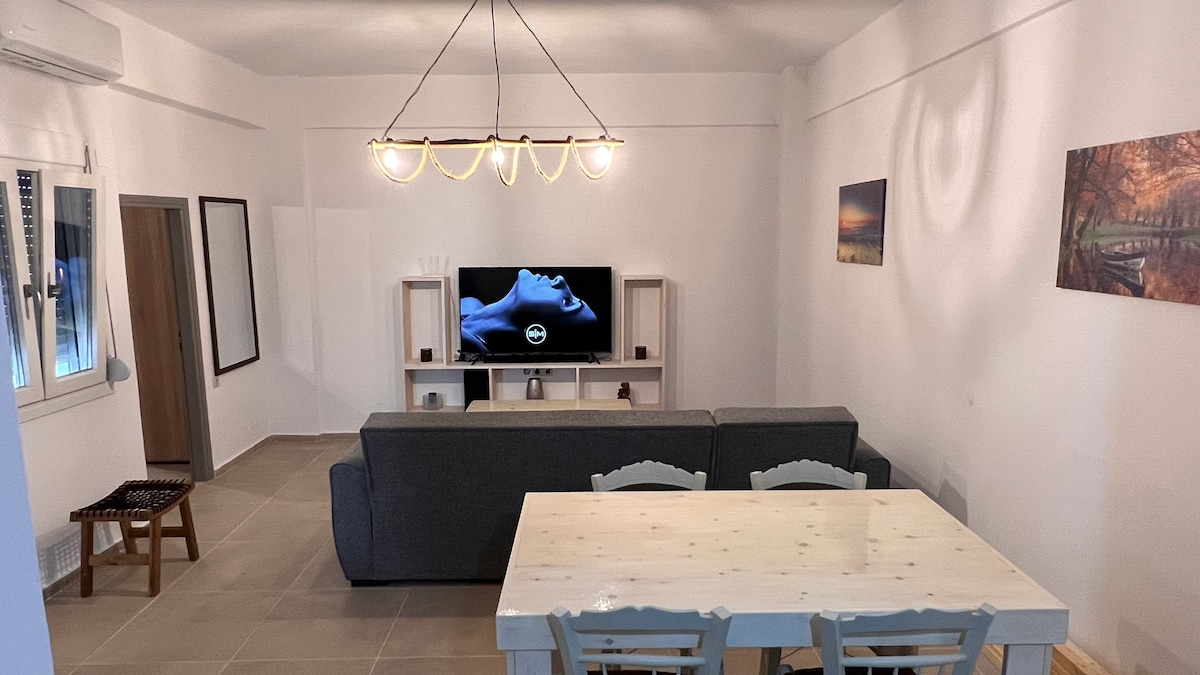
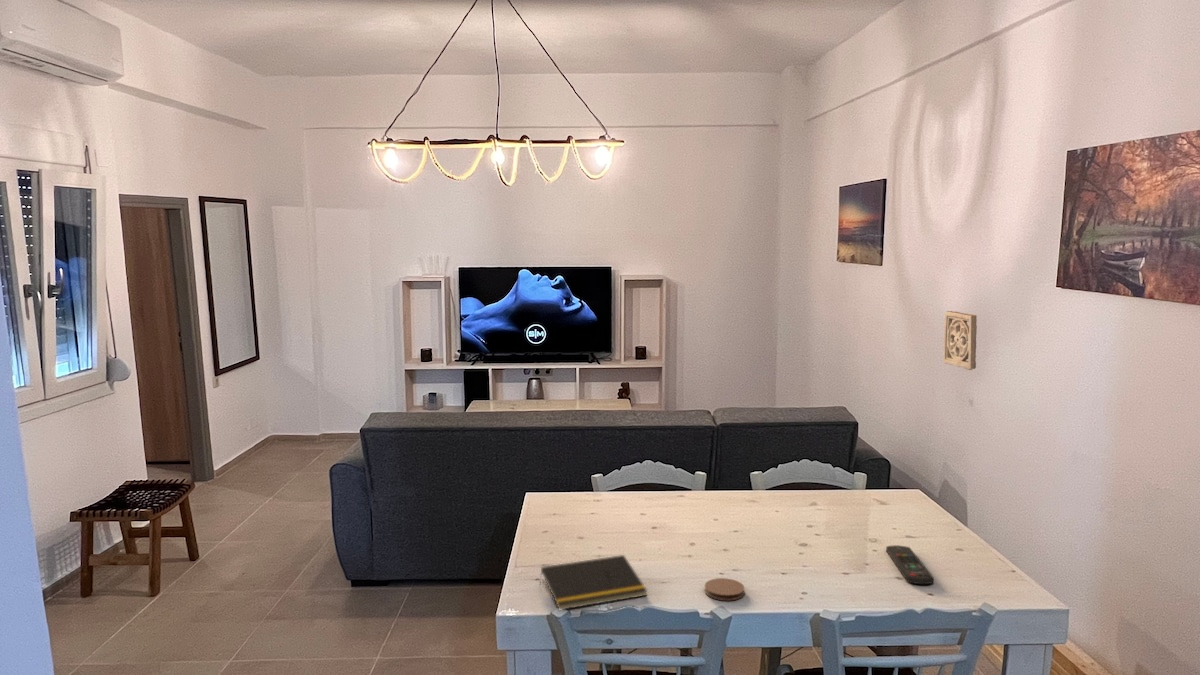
+ remote control (908, 563)
+ coaster (724, 589)
+ notepad (593, 580)
+ wall ornament (959, 340)
